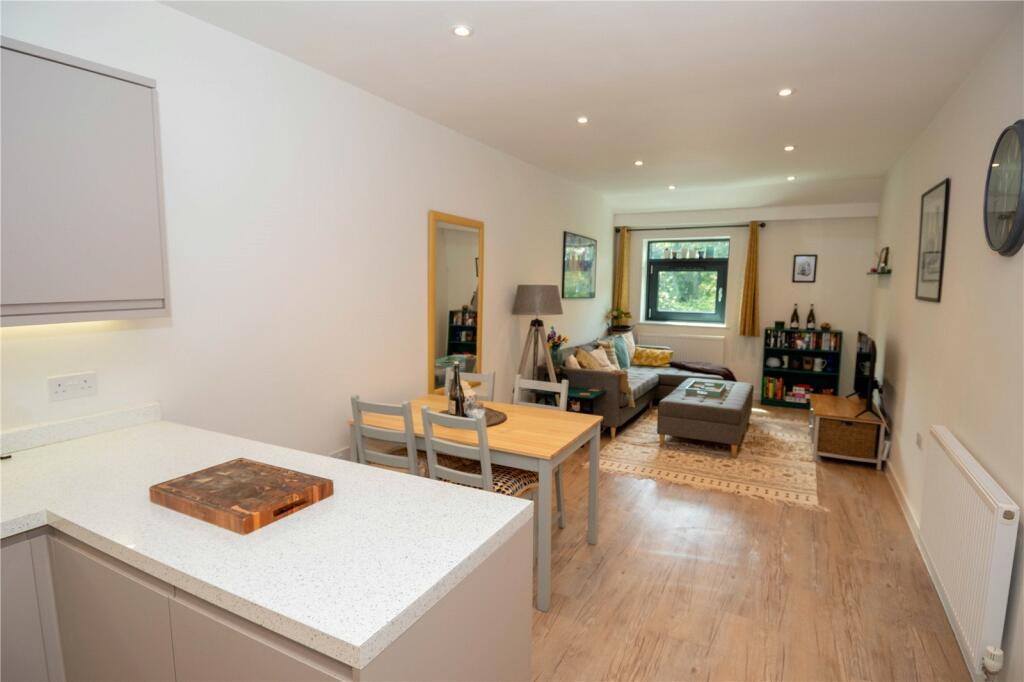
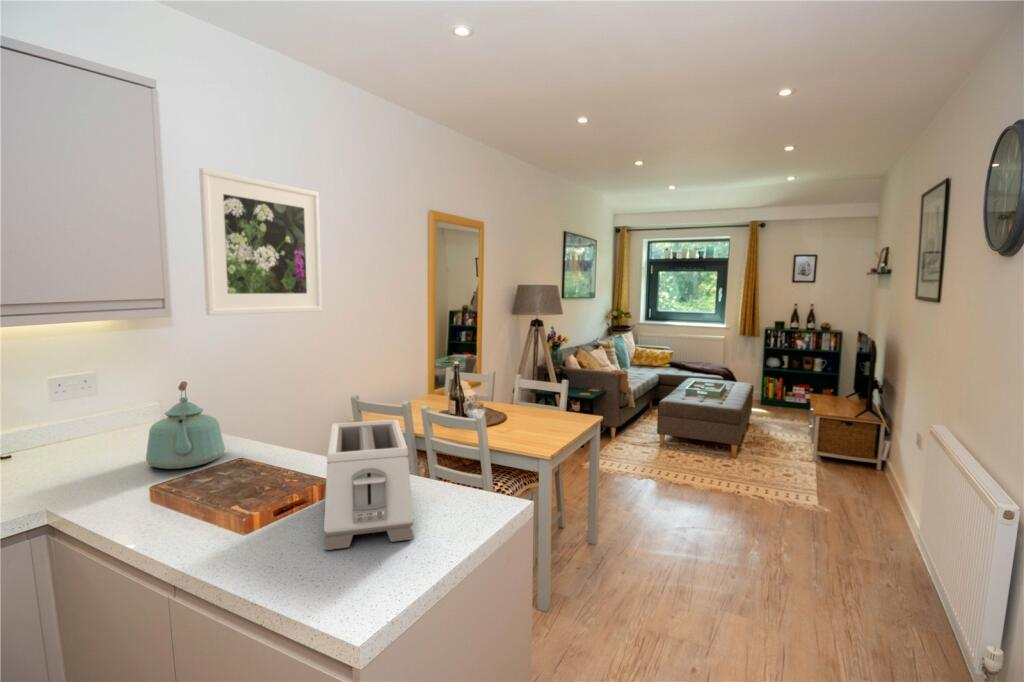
+ toaster (367, 477)
+ kettle (184, 423)
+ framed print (267, 247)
